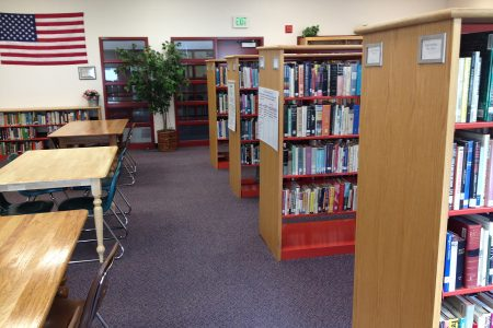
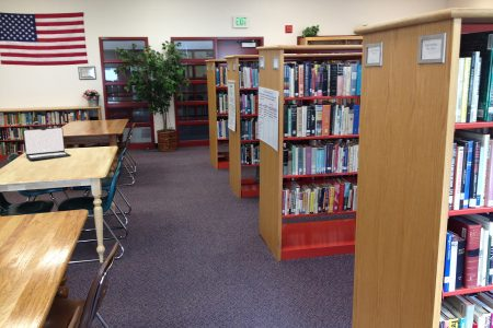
+ laptop (47, 142)
